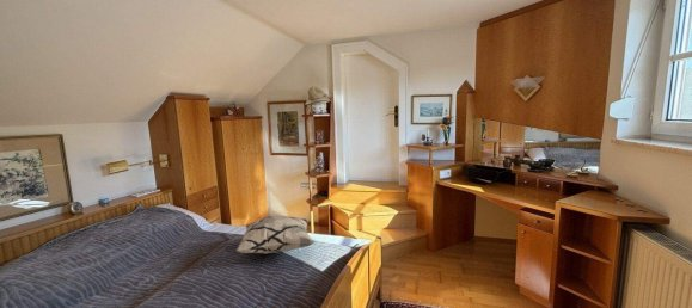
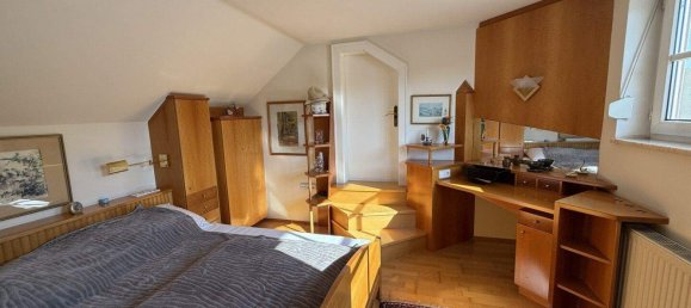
- decorative pillow (276, 233)
